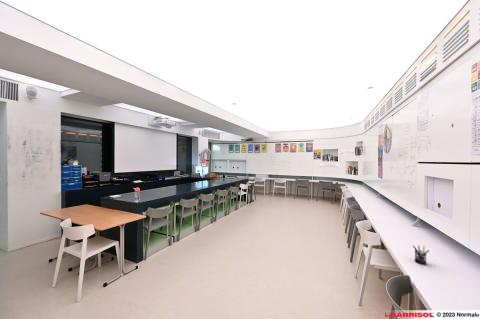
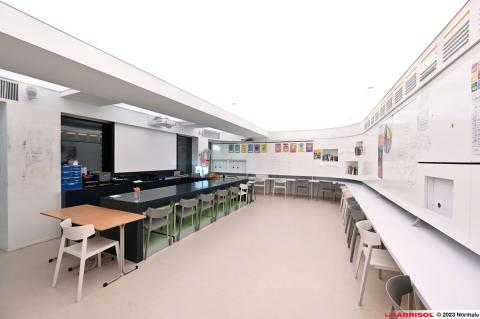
- pen holder (421, 254)
